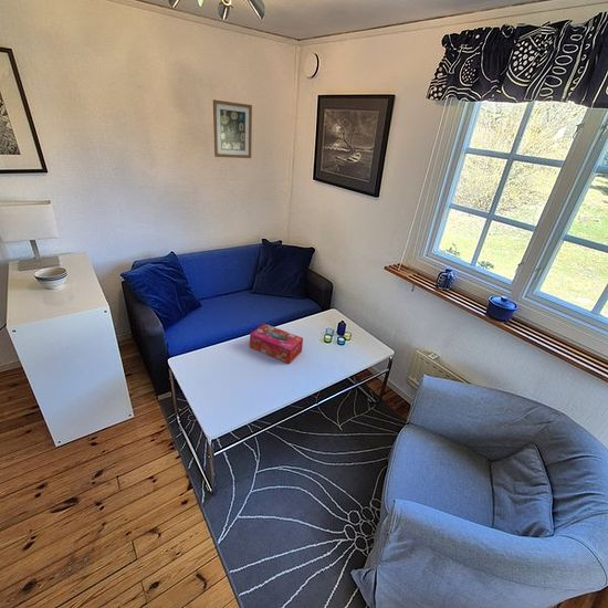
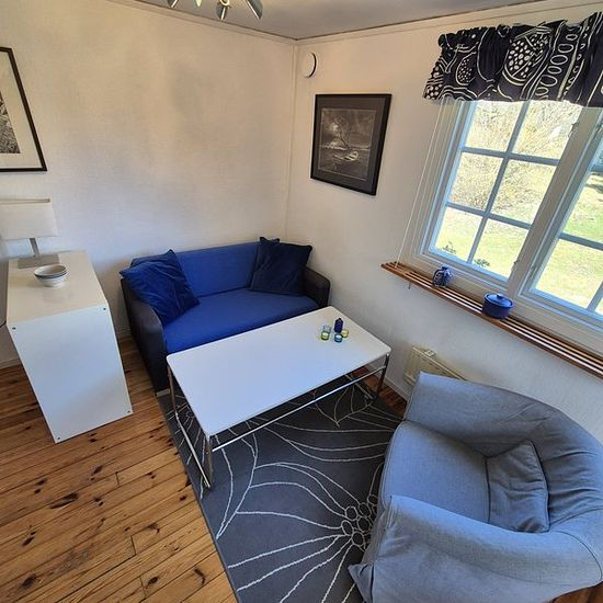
- wall art (233, 130)
- tissue box (275, 343)
